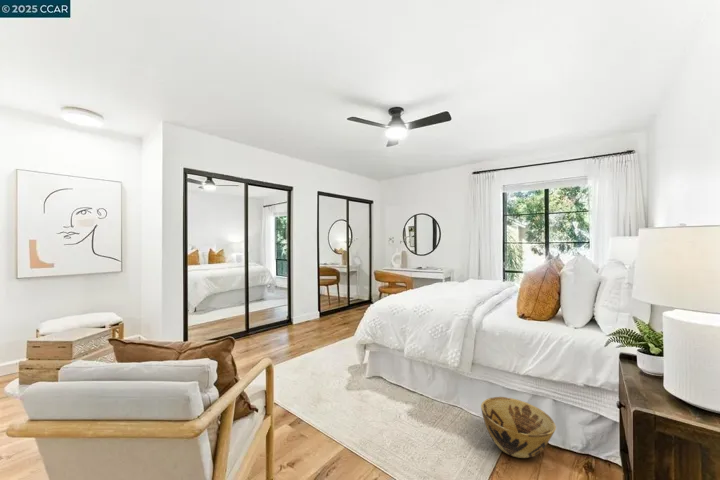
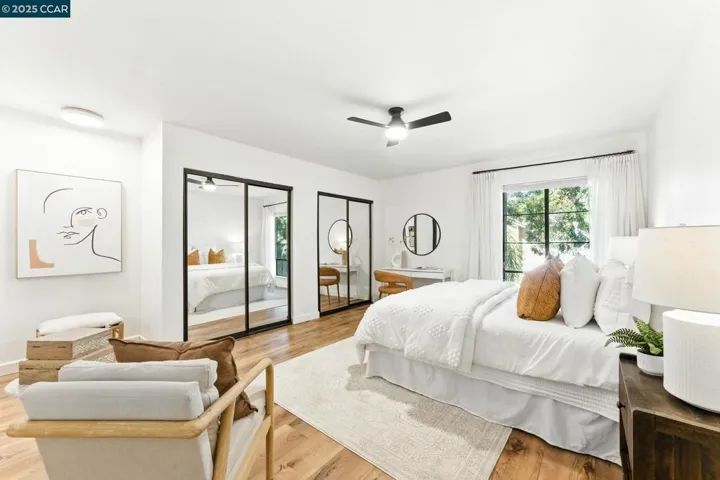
- woven basket (516, 430)
